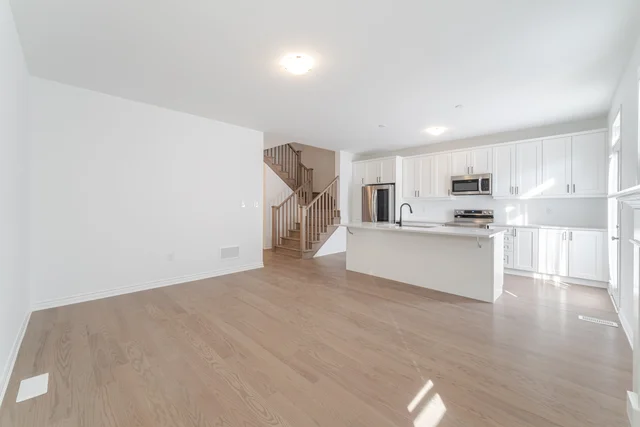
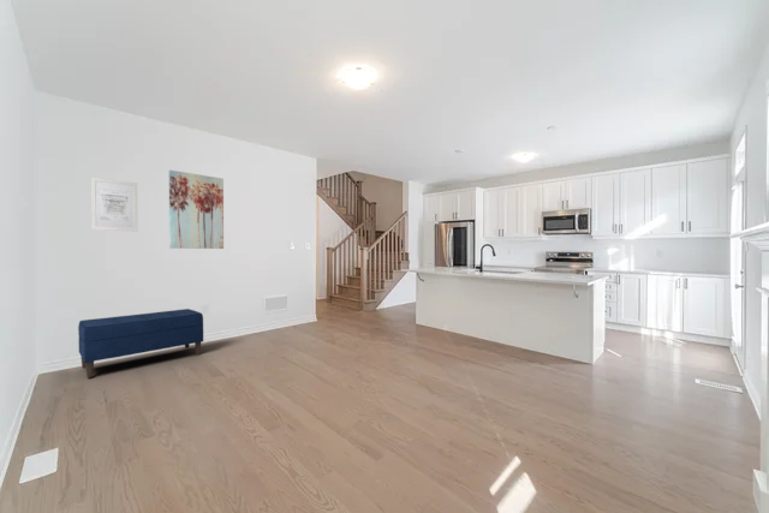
+ wall art (197, 211)
+ wall art (114, 205)
+ bench (144, 339)
